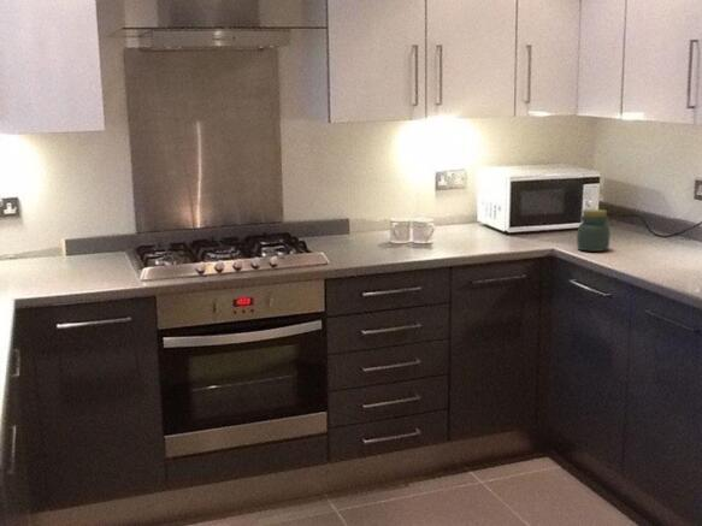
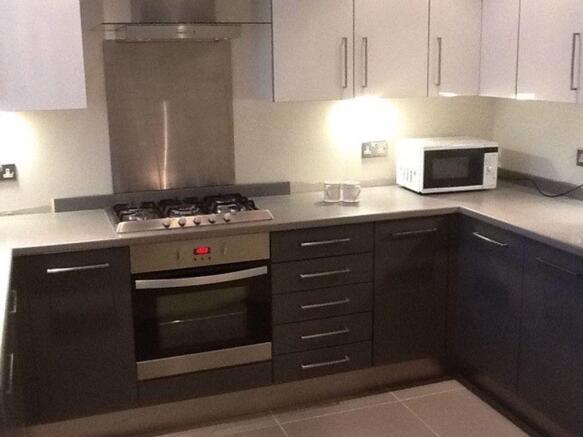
- jar (592, 230)
